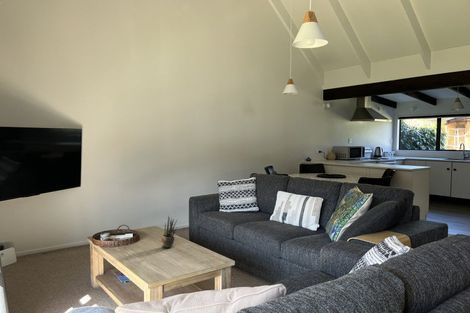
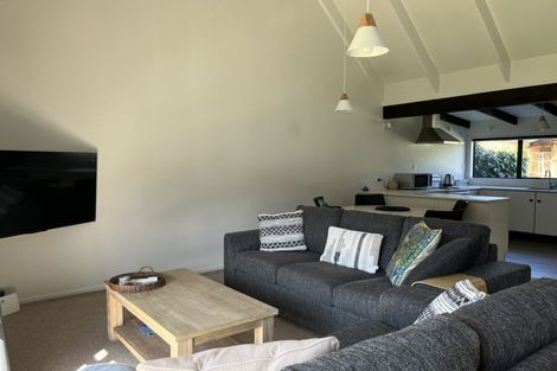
- potted plant (169, 231)
